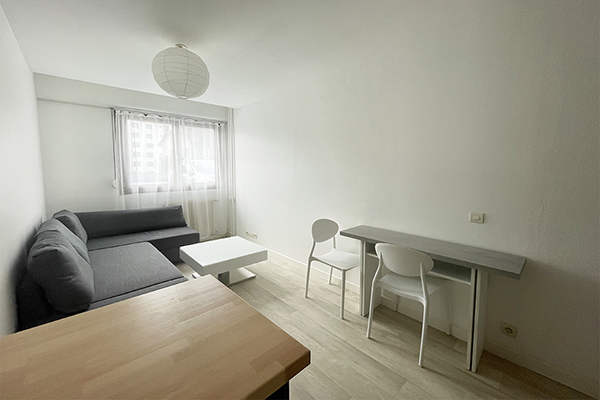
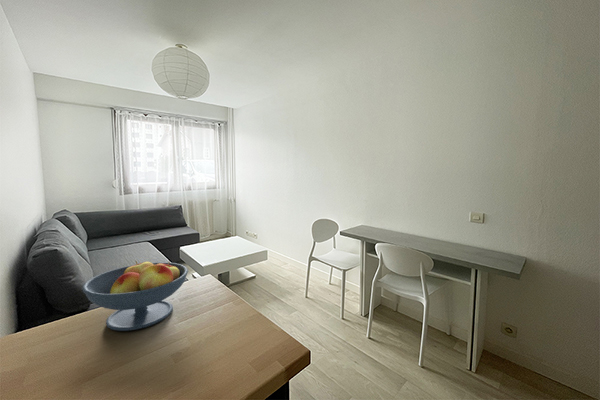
+ fruit bowl (140, 288)
